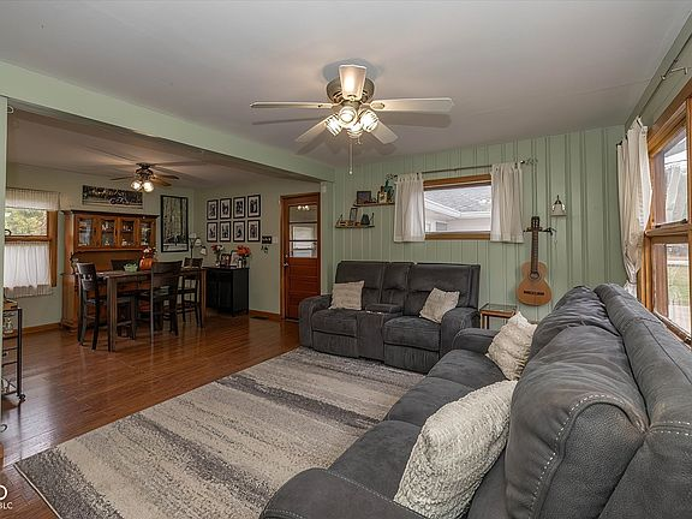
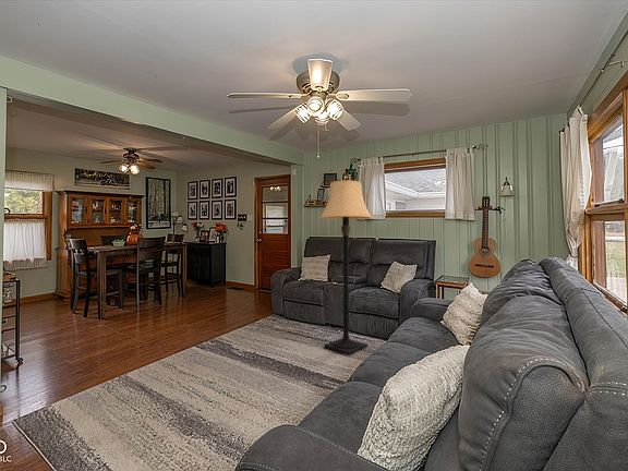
+ lamp (346, 265)
